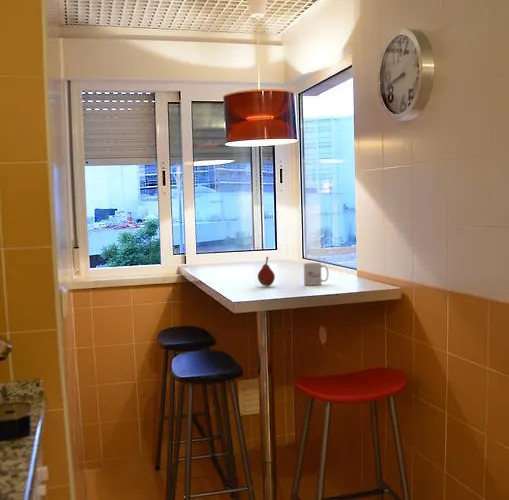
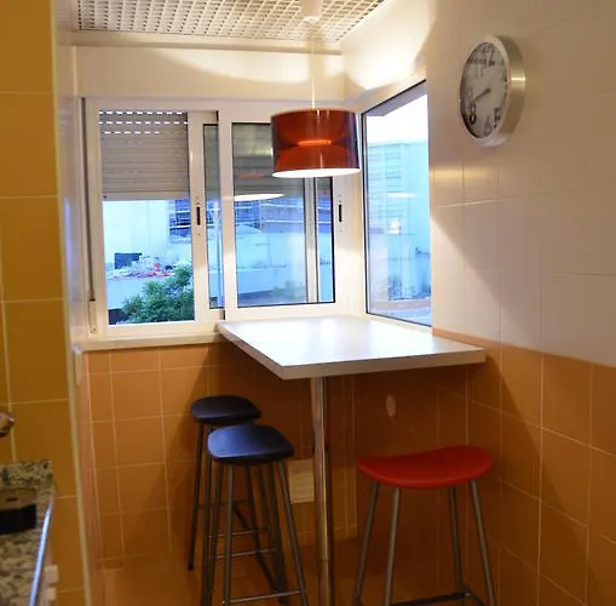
- mug (316, 273)
- fruit (266, 271)
